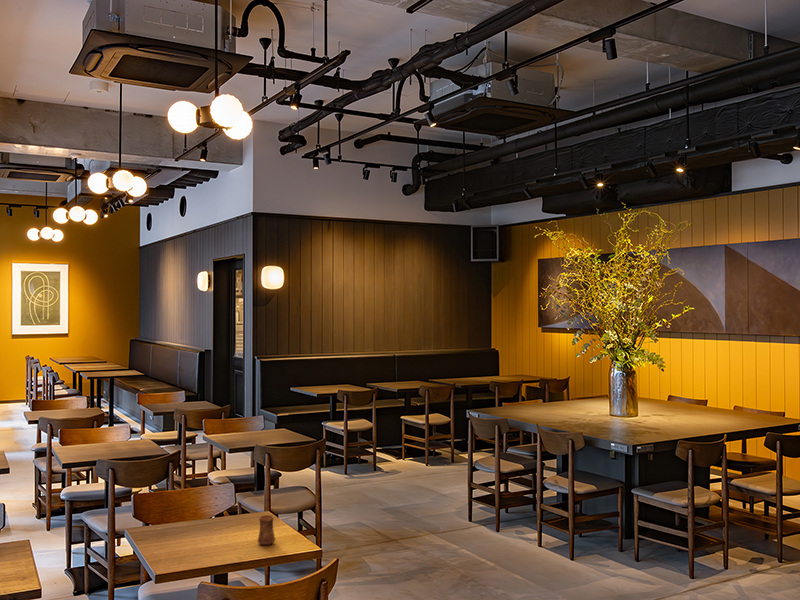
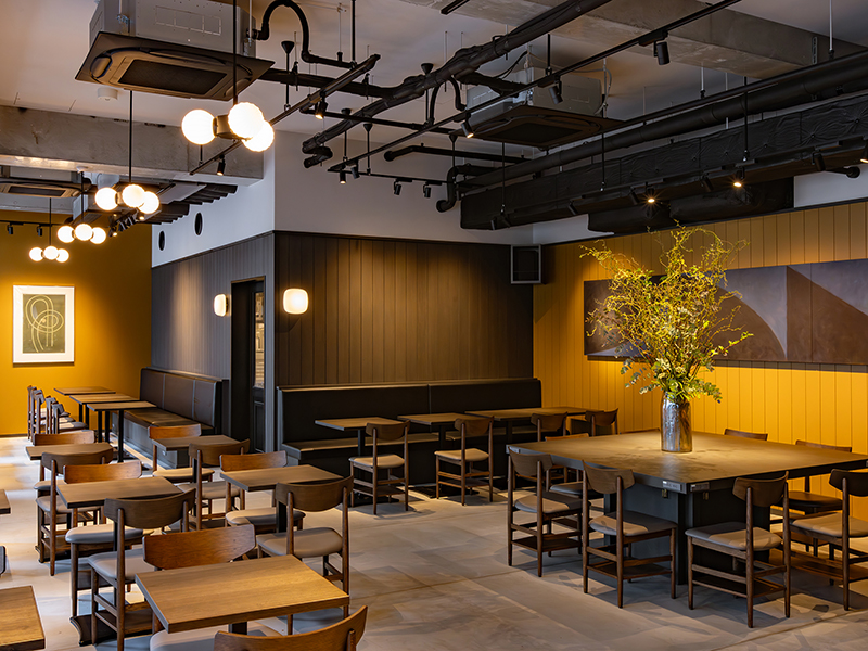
- cup (266, 530)
